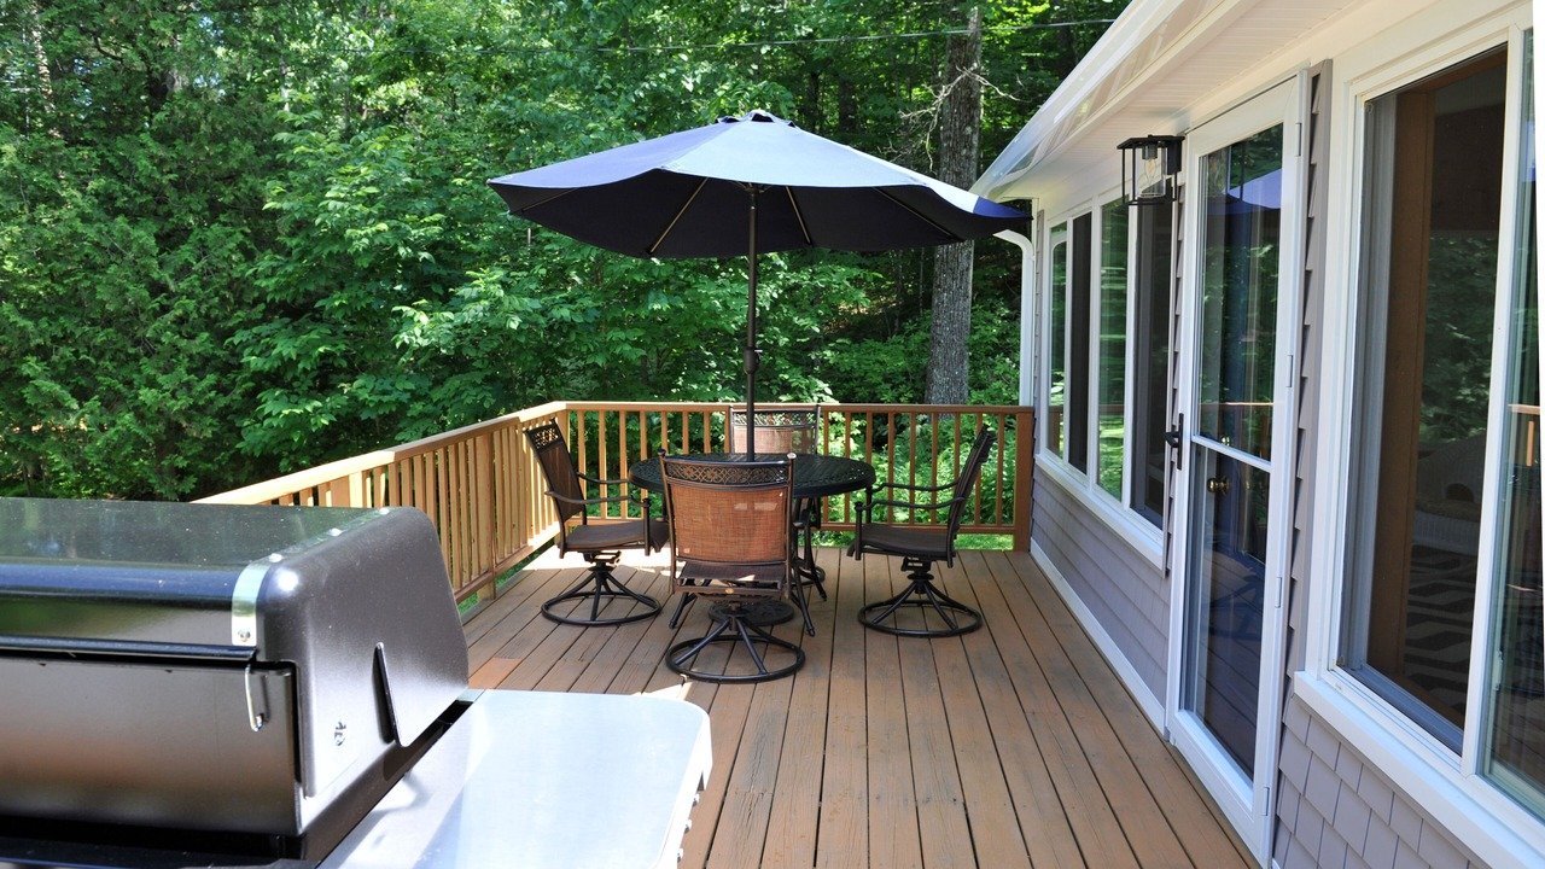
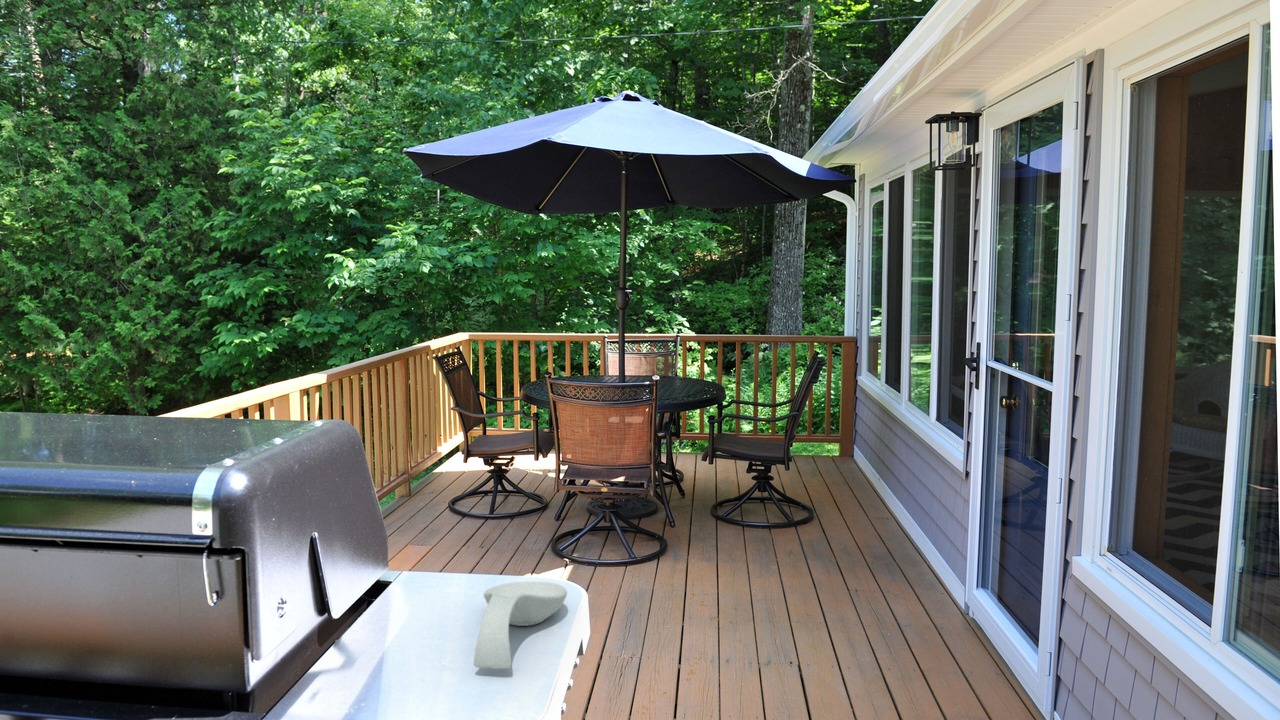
+ spoon rest (516, 608)
